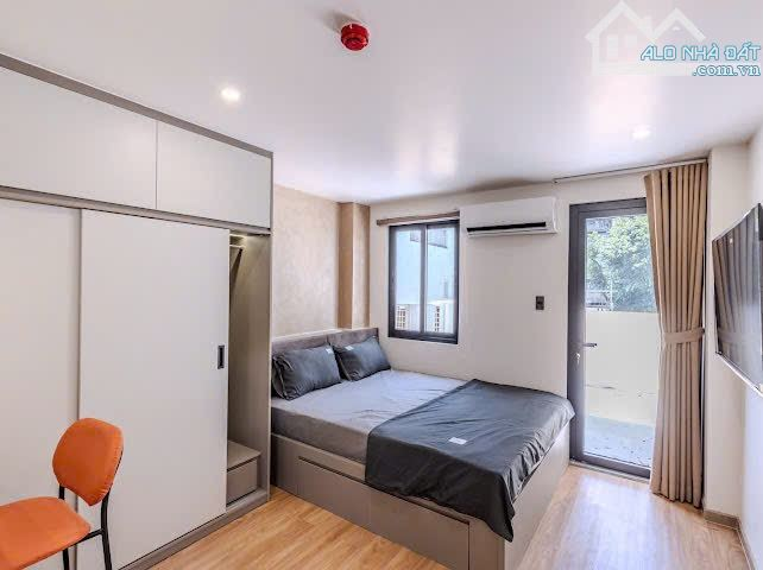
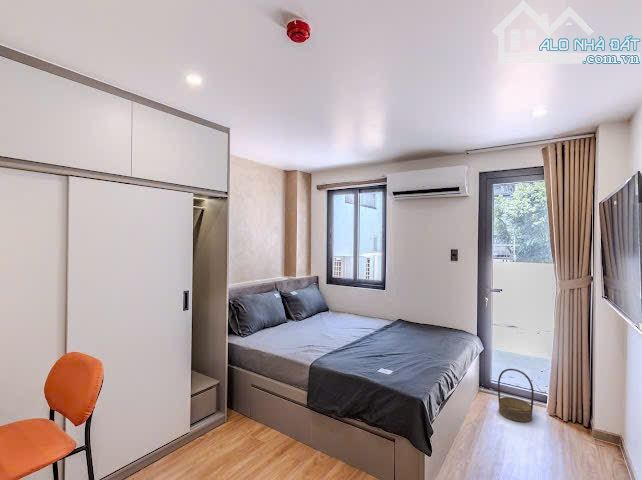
+ basket (515, 398)
